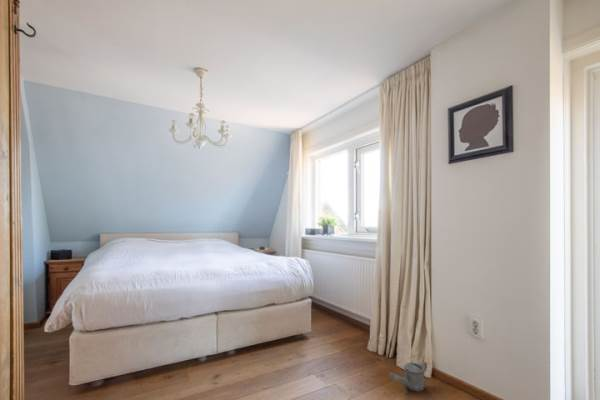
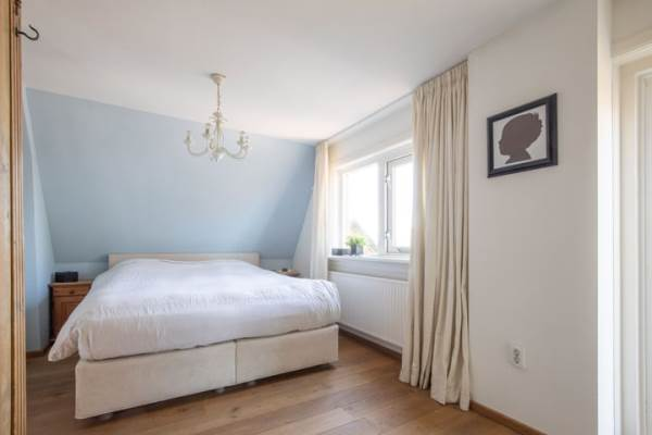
- watering can (410, 376)
